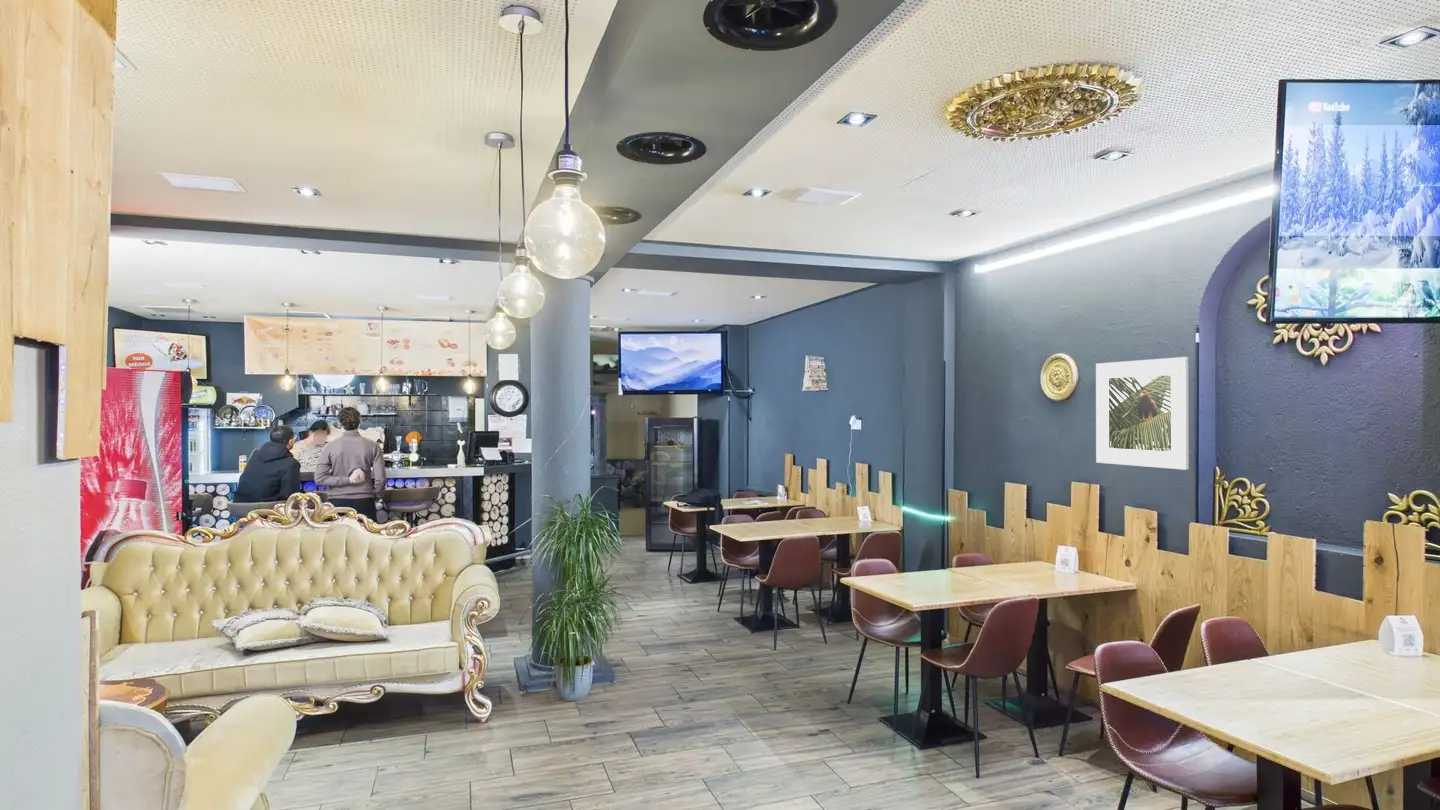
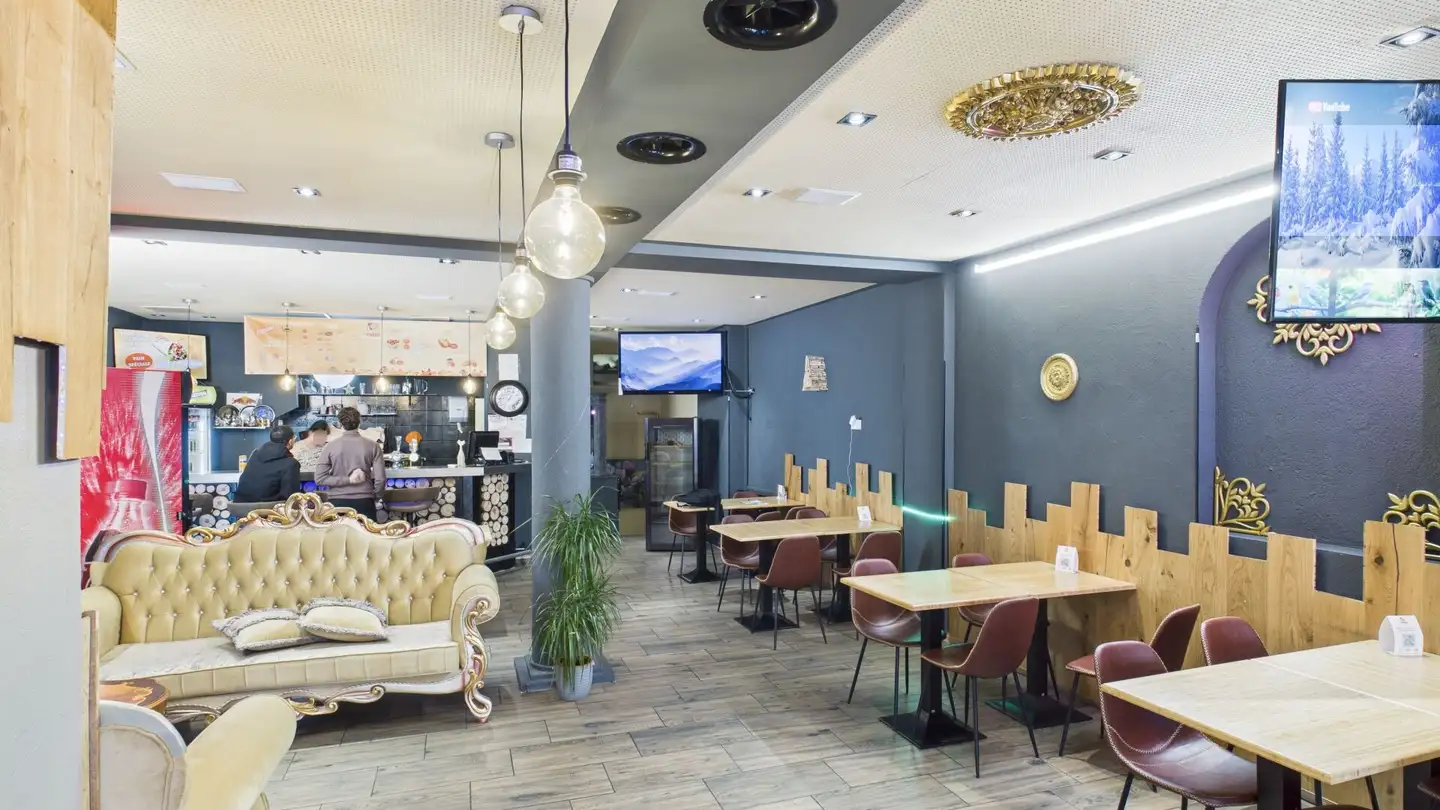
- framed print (1139, 413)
